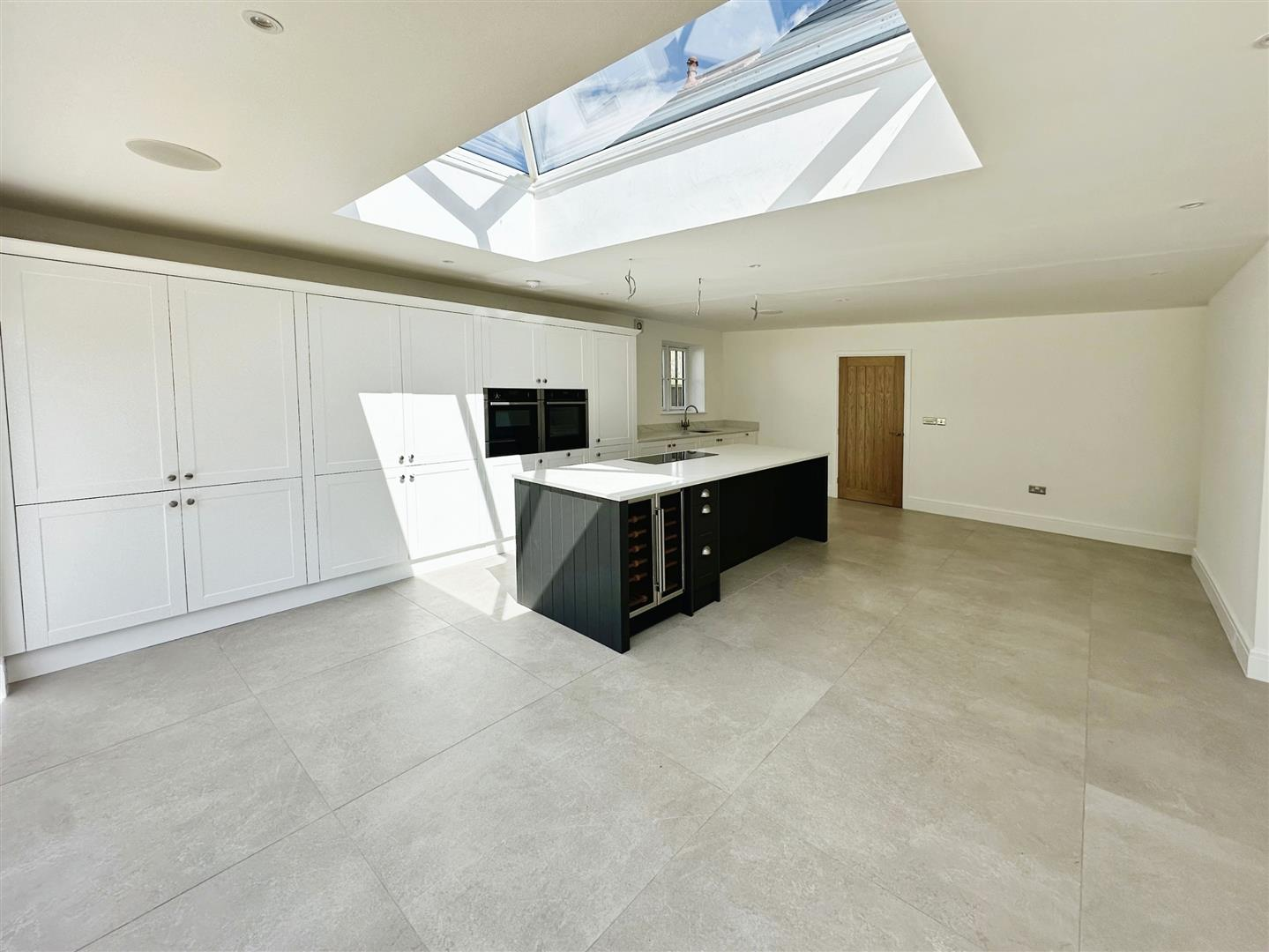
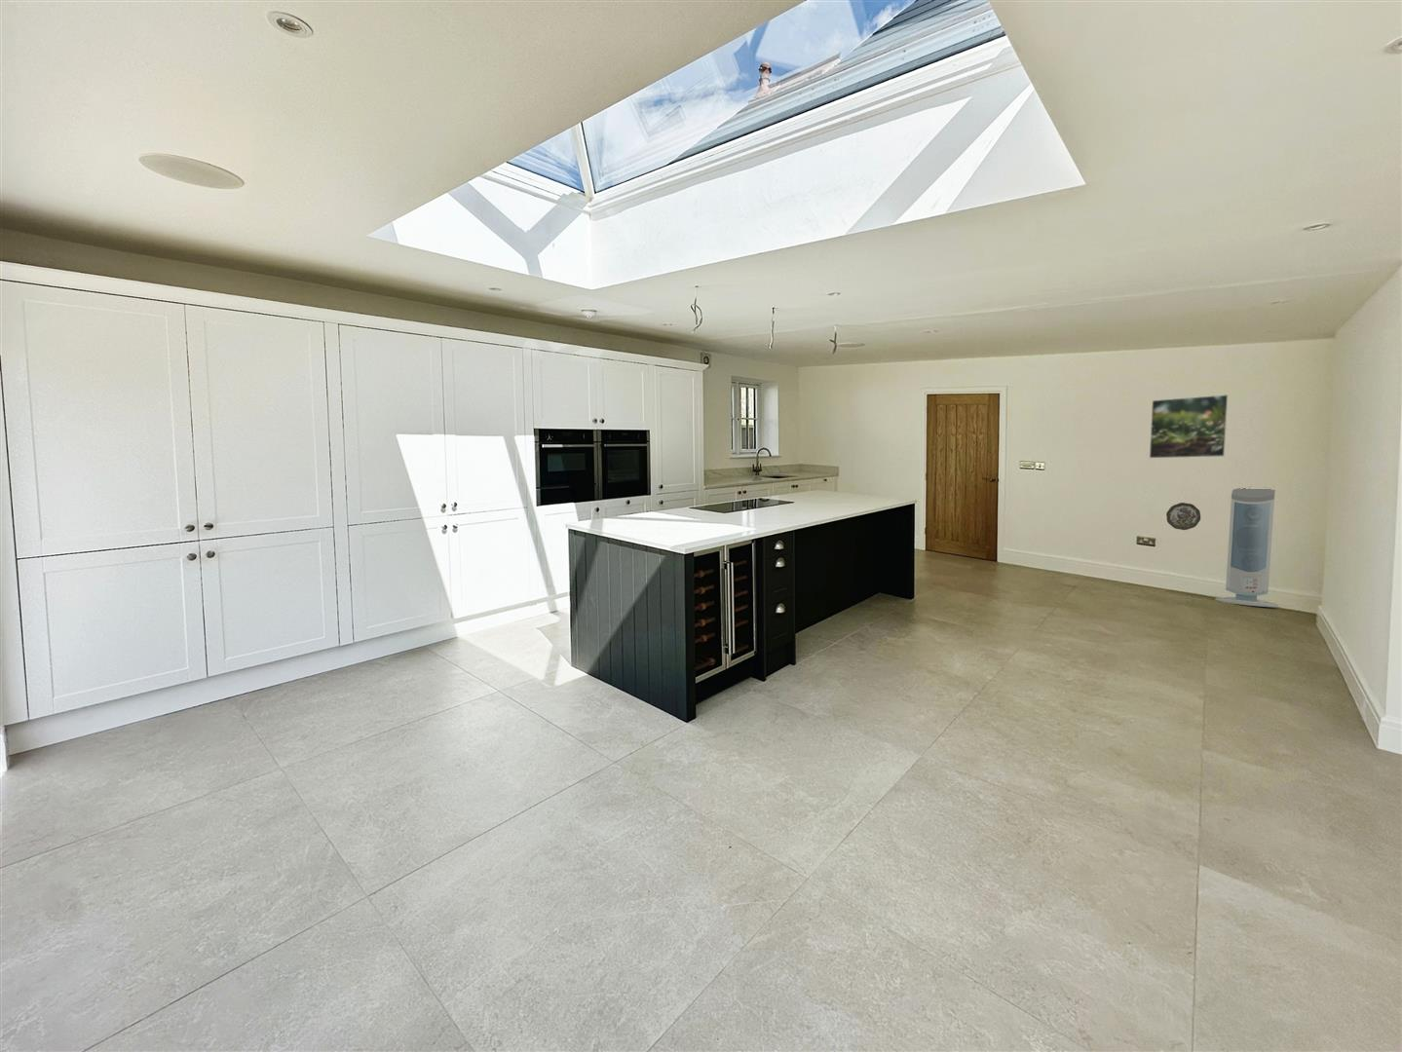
+ decorative plate (1183, 516)
+ air purifier (1250, 545)
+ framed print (1187, 428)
